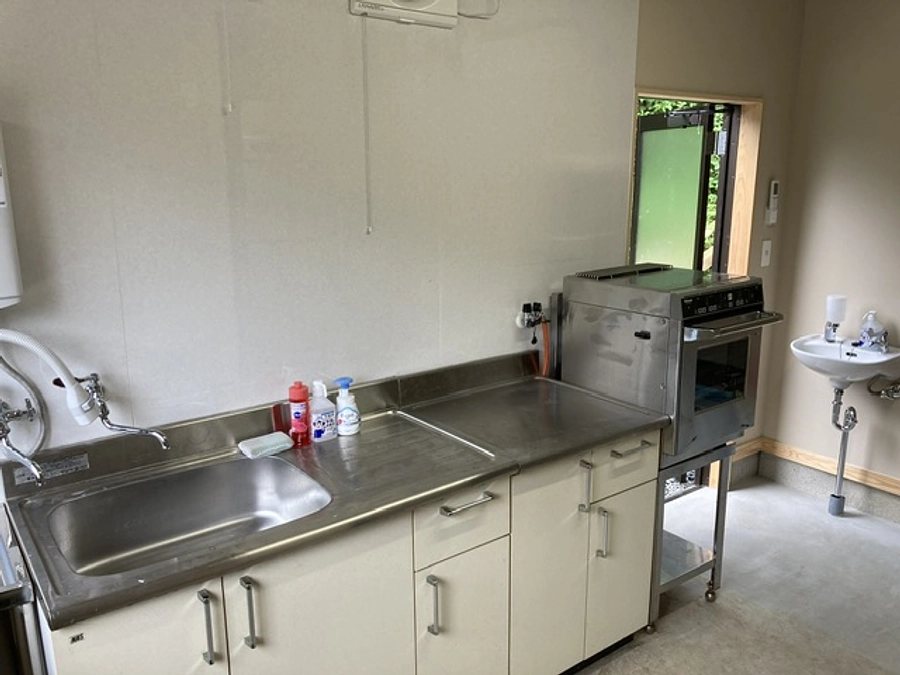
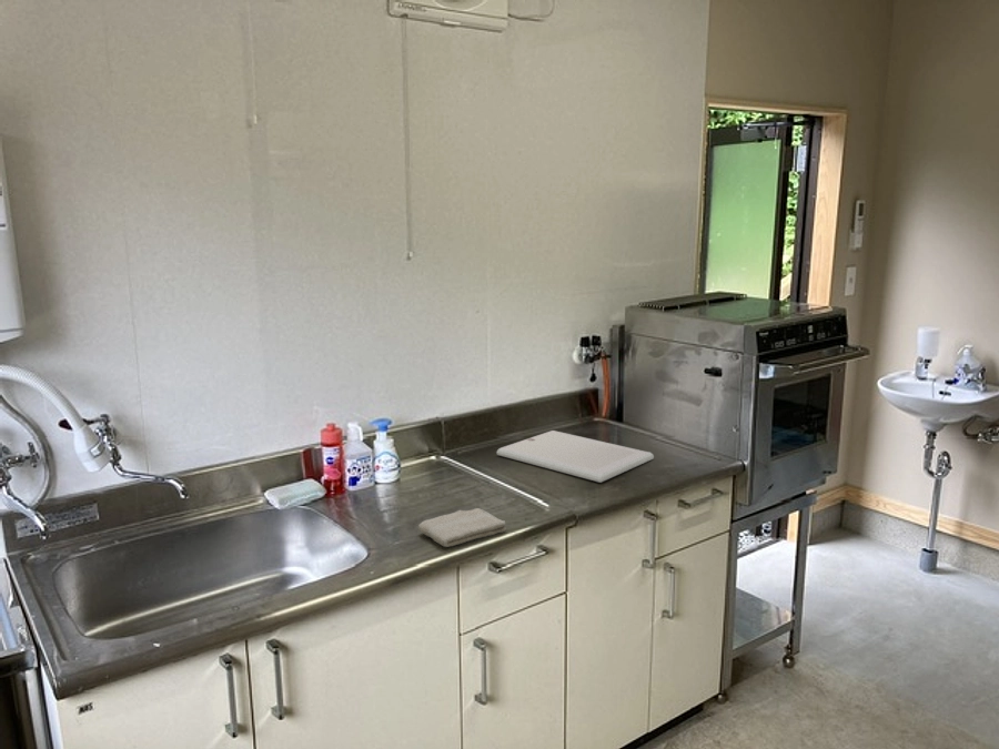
+ washcloth (463, 526)
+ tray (574, 453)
